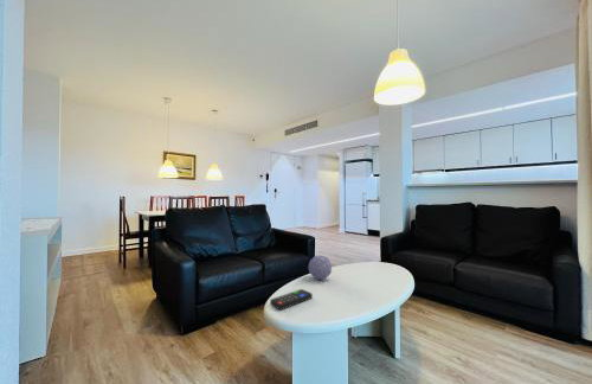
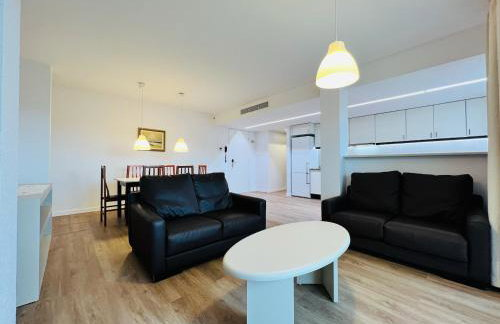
- decorative ball (320, 267)
- remote control (291, 297)
